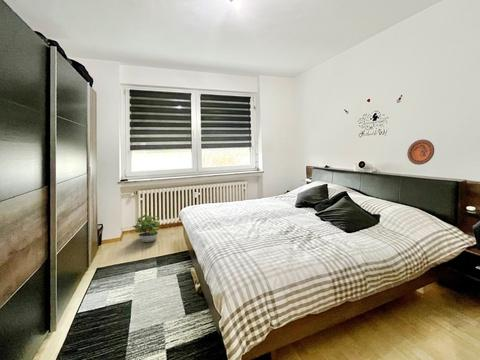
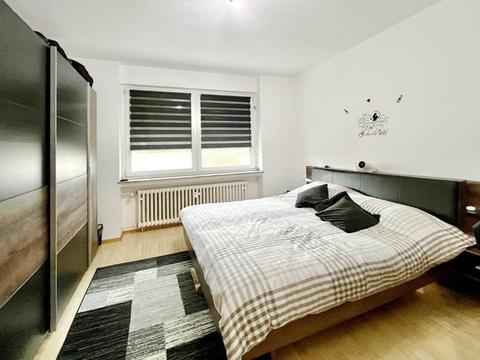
- decorative plate (420, 152)
- potted plant (147, 227)
